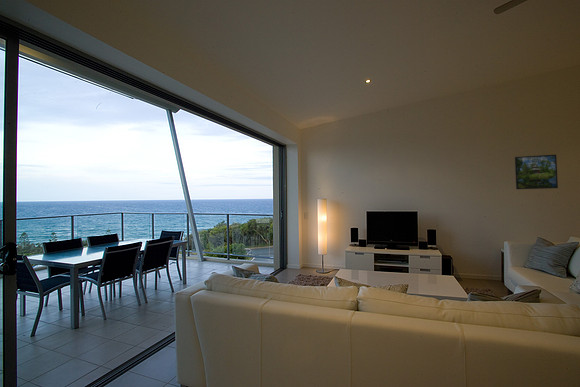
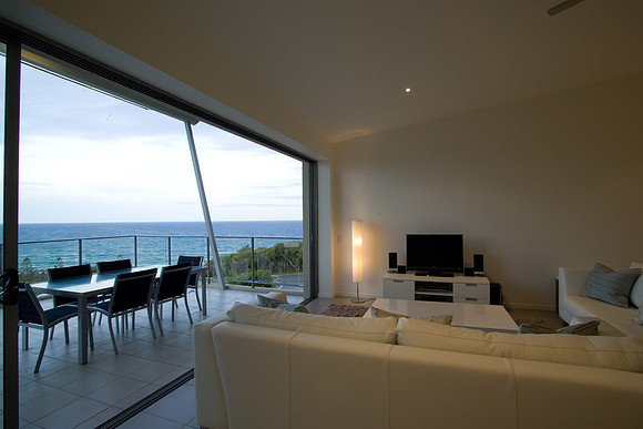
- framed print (535, 172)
